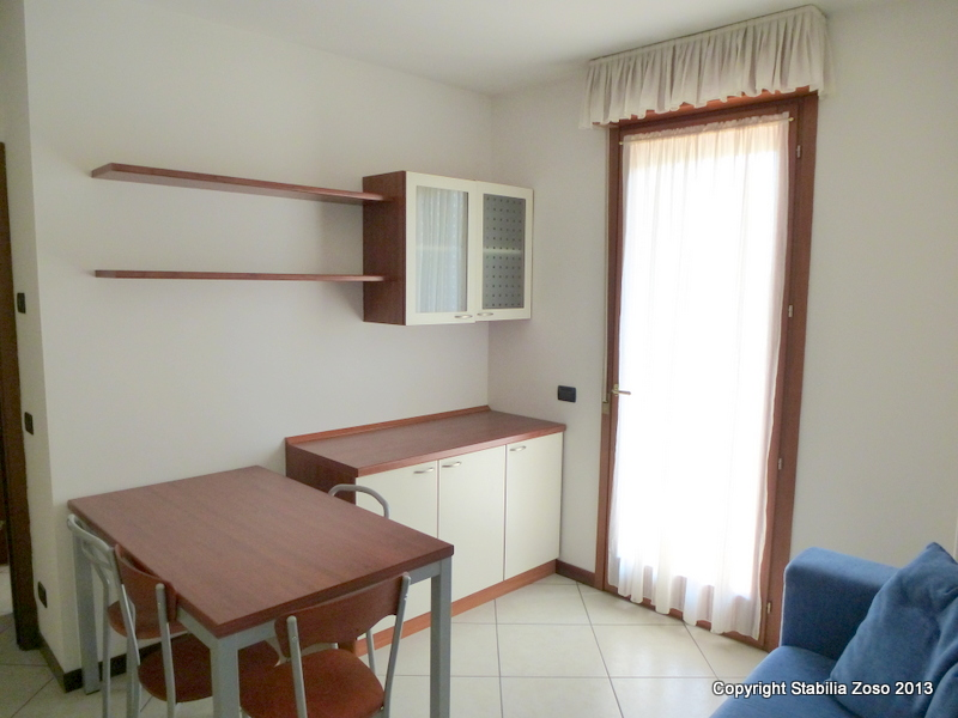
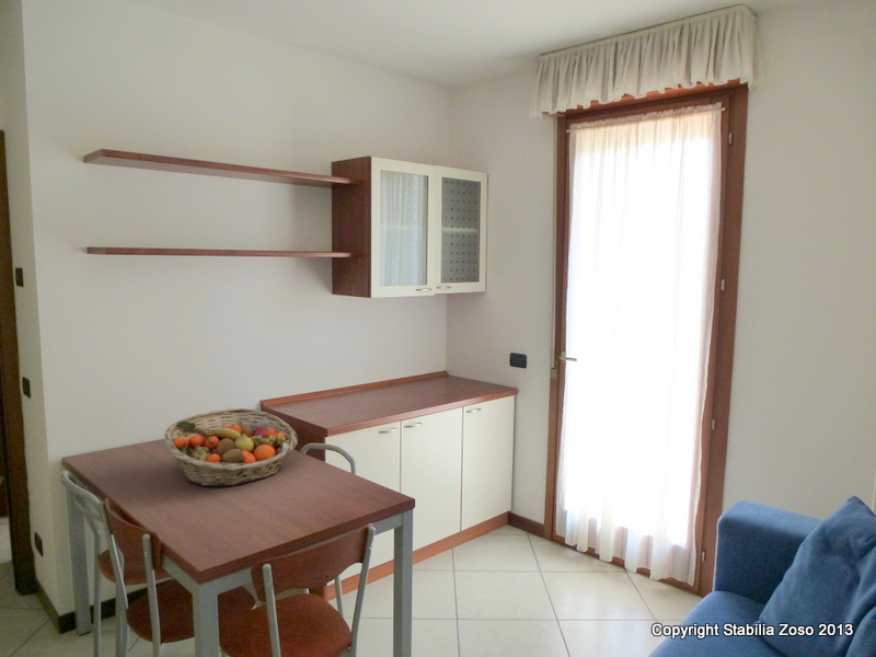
+ fruit basket (232, 446)
